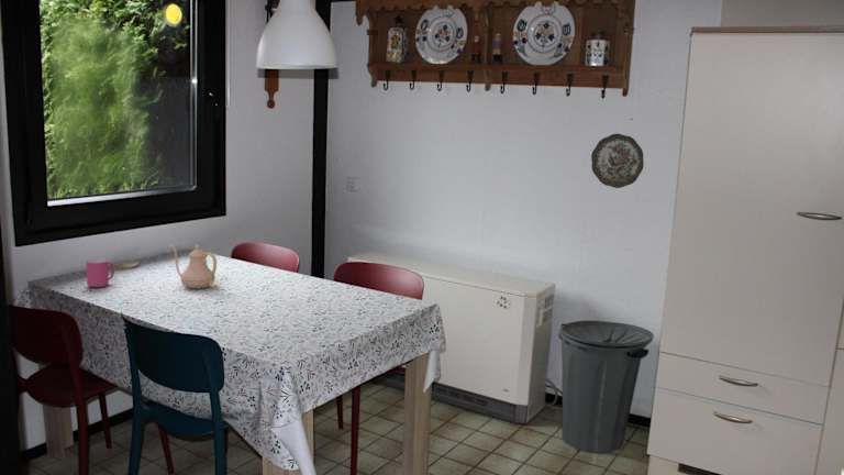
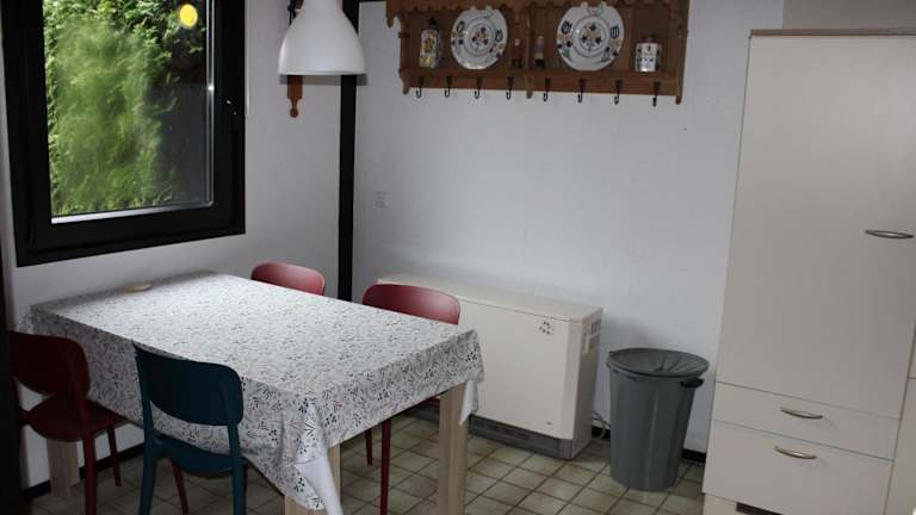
- decorative plate (618, 161)
- teapot (192, 264)
- mug (101, 273)
